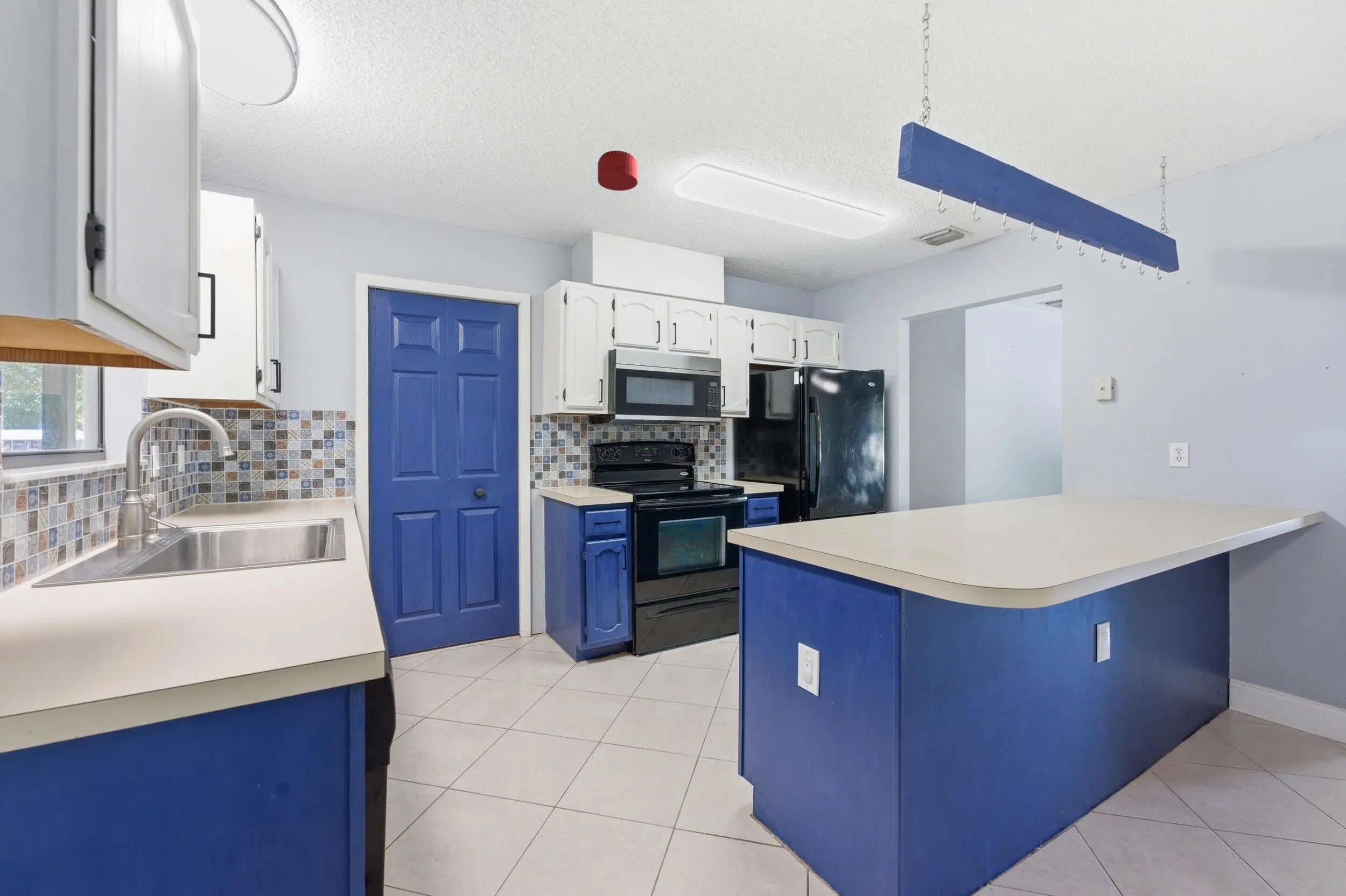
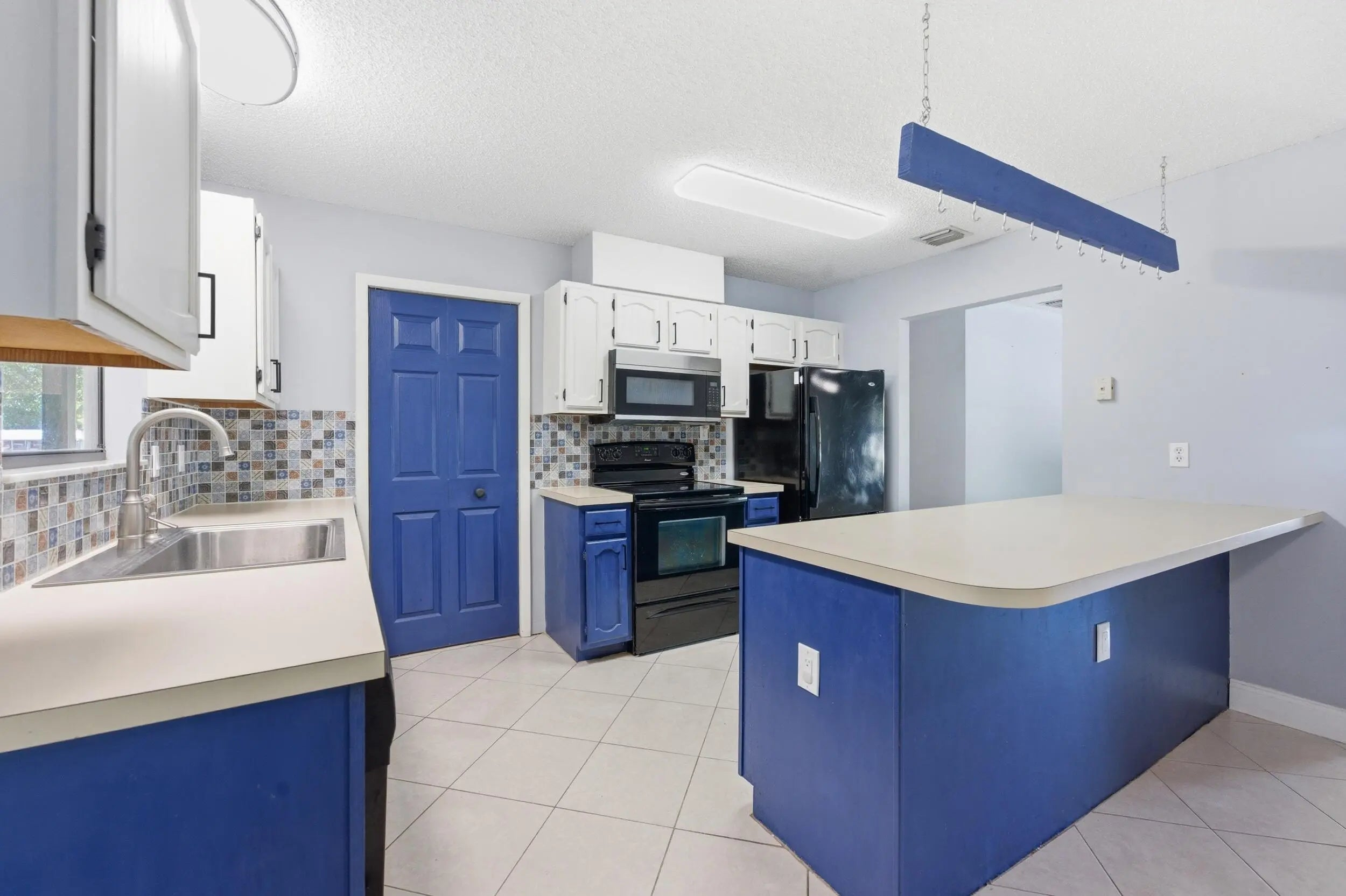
- smoke detector (618, 170)
